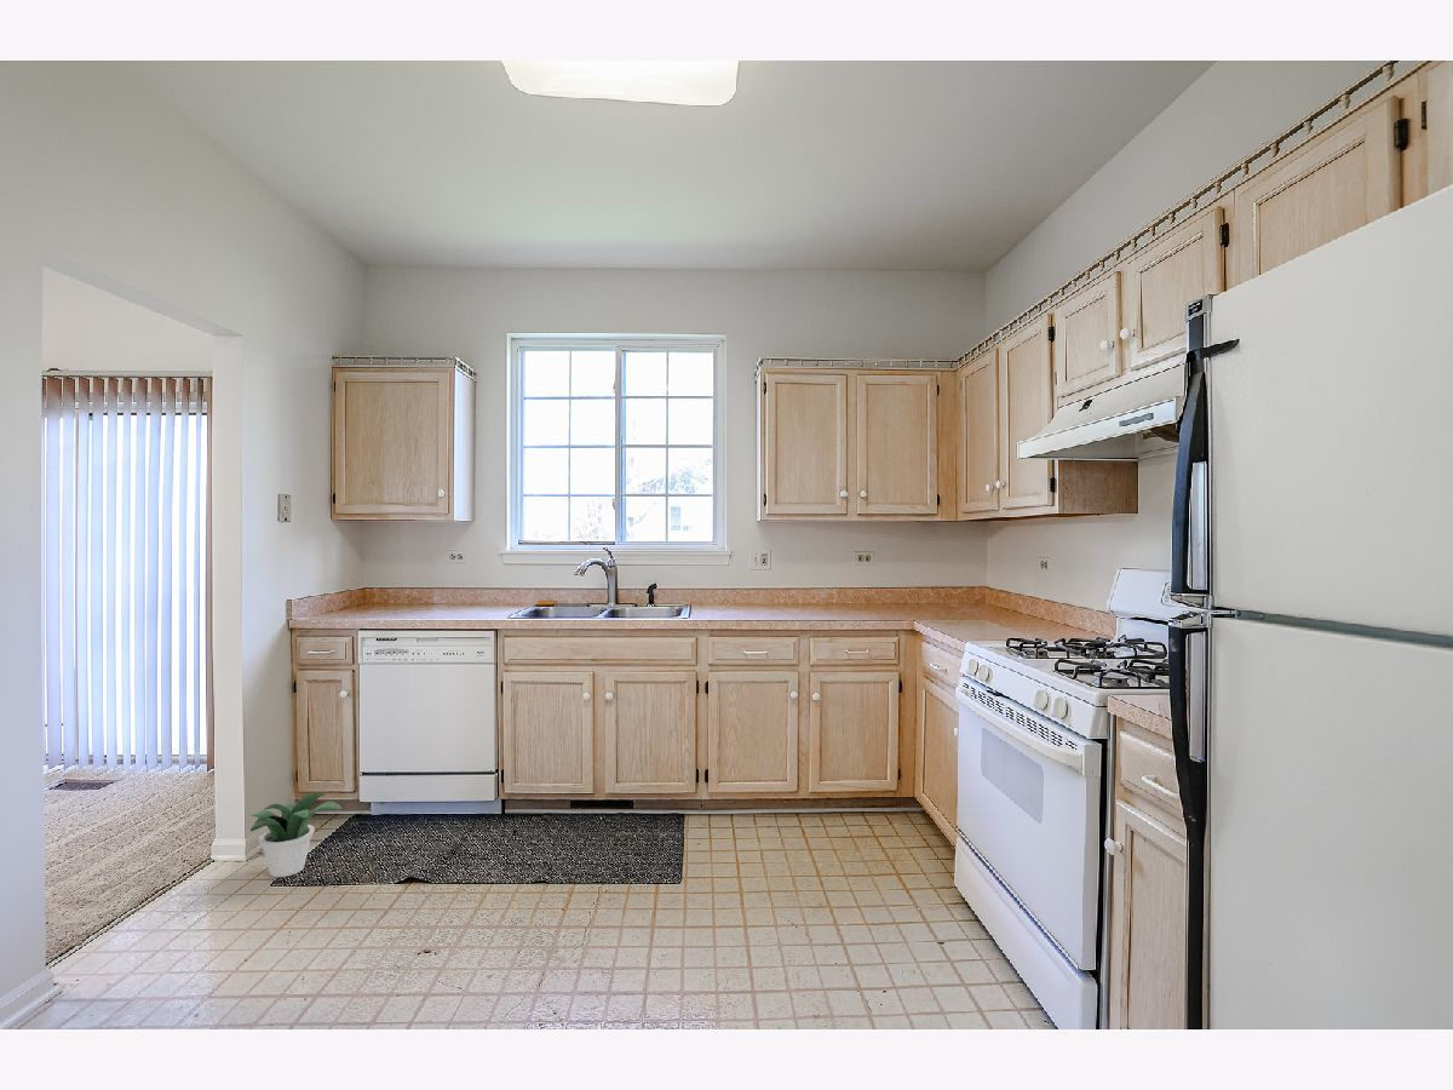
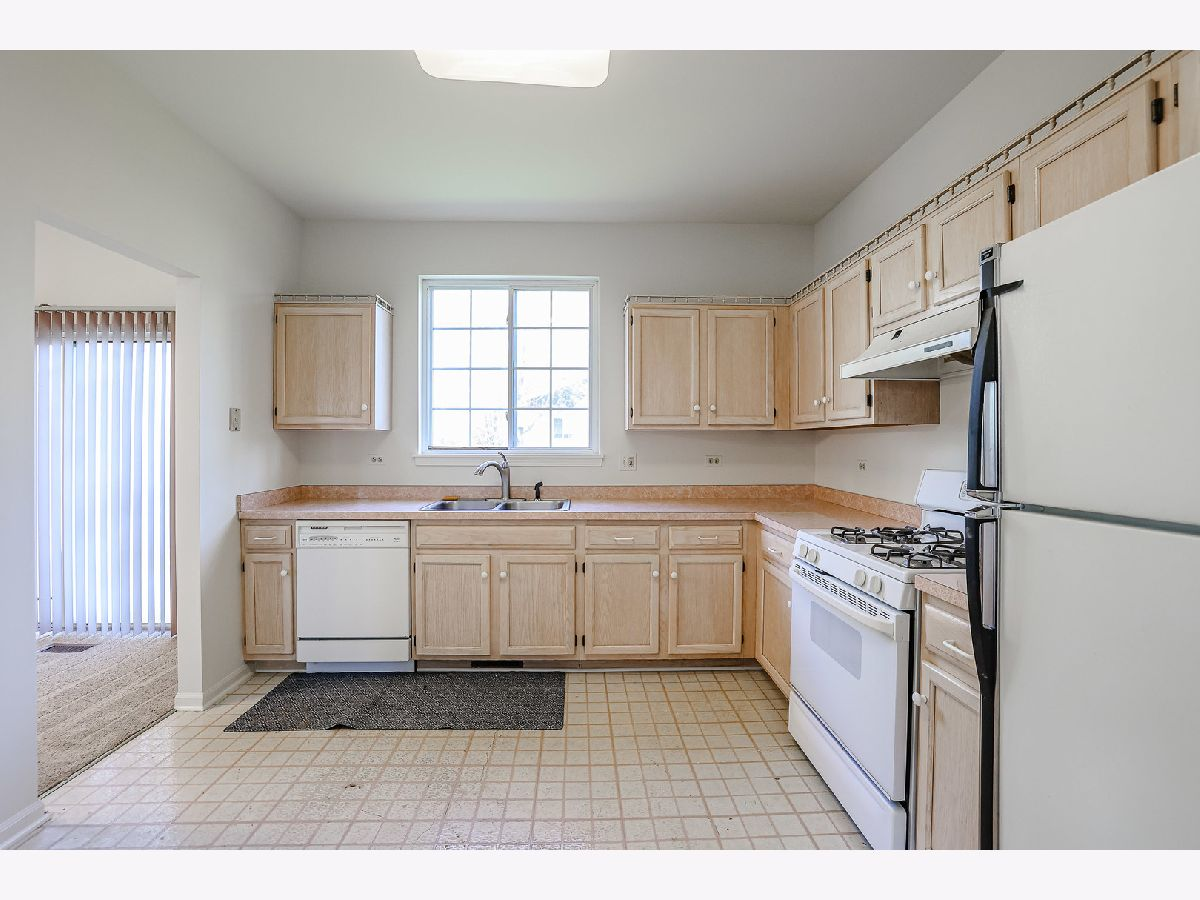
- potted plant (295, 836)
